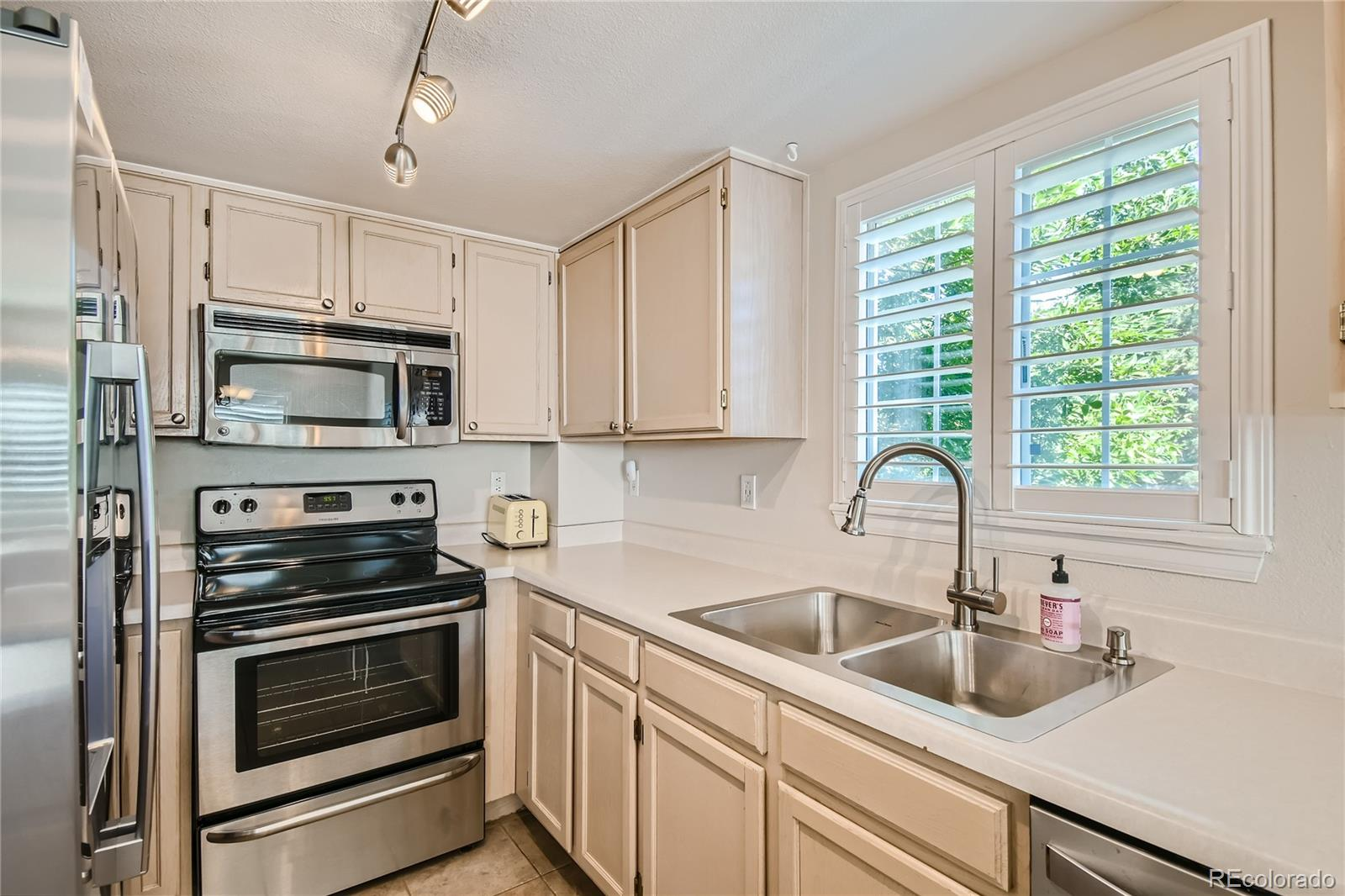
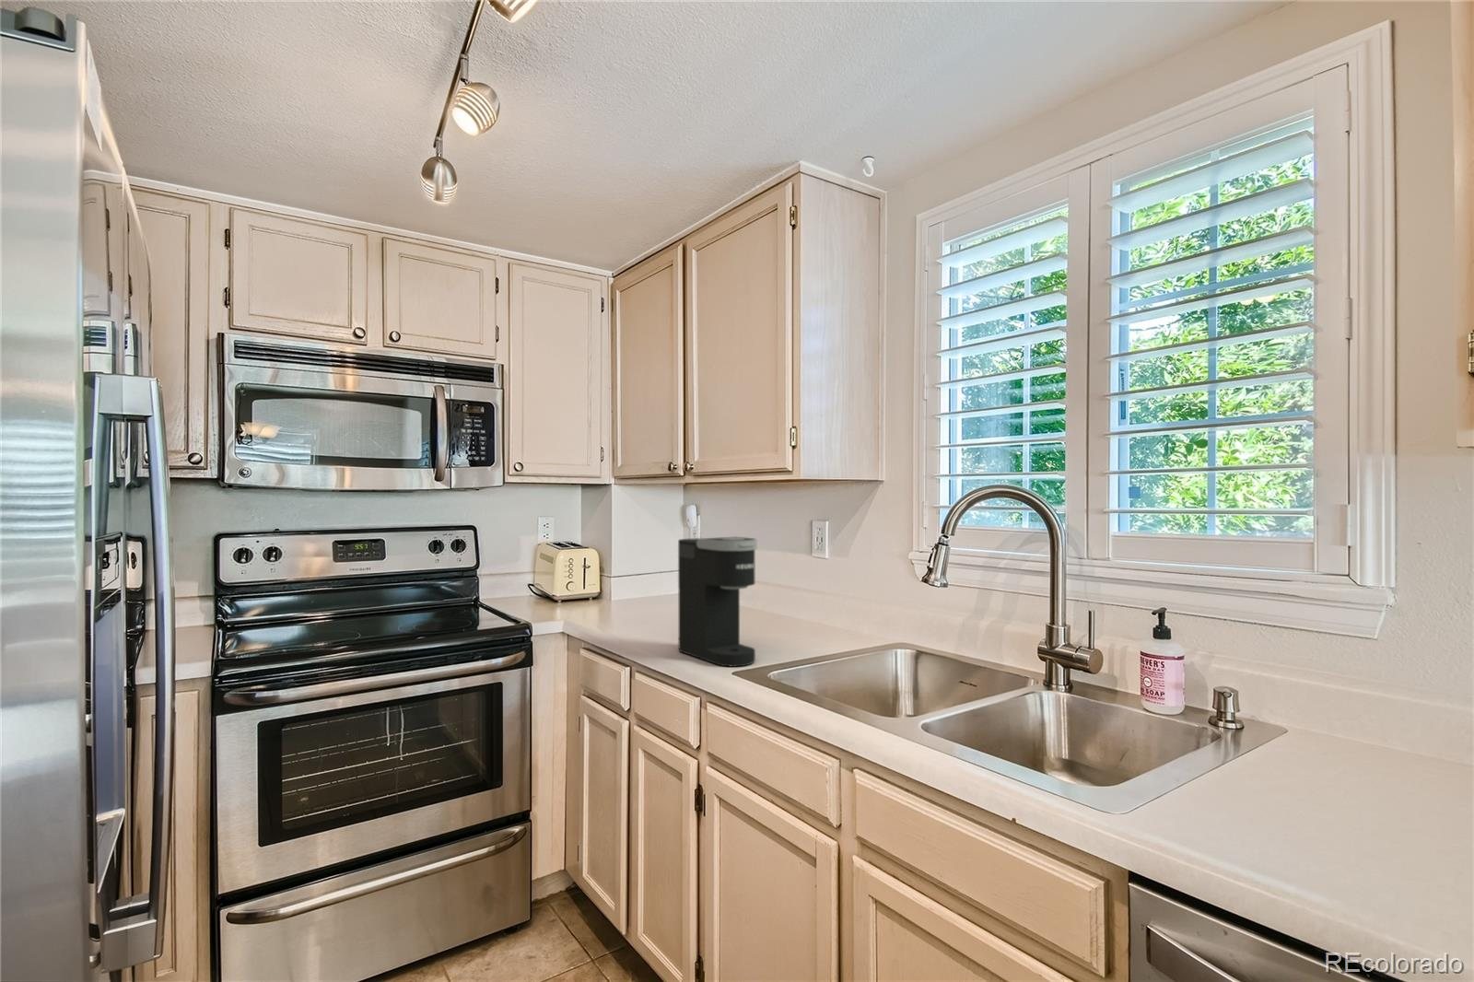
+ coffee maker (716, 596)
